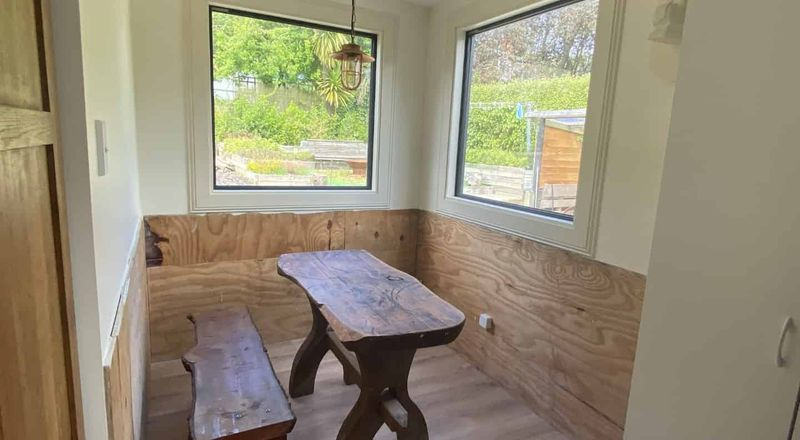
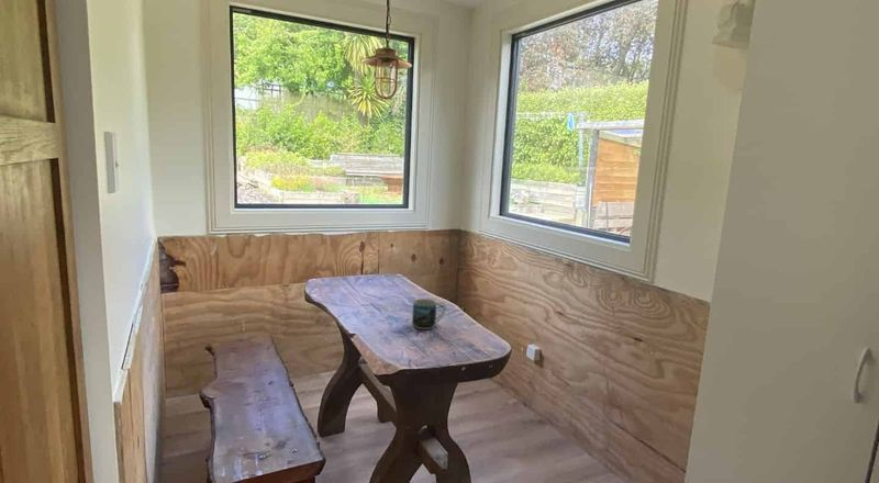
+ mug (430, 313)
